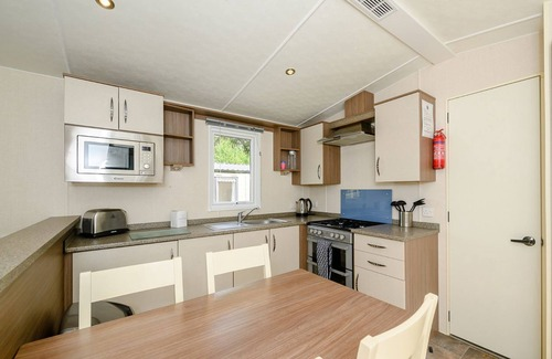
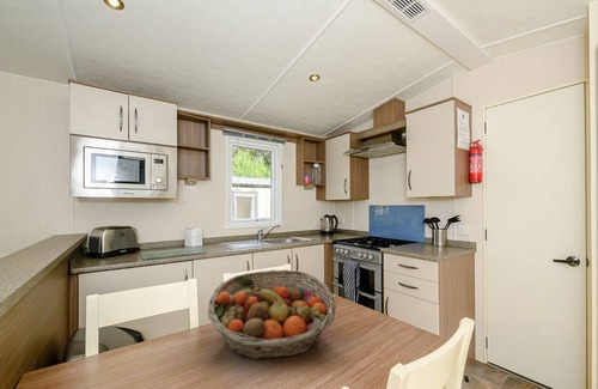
+ fruit basket (273, 309)
